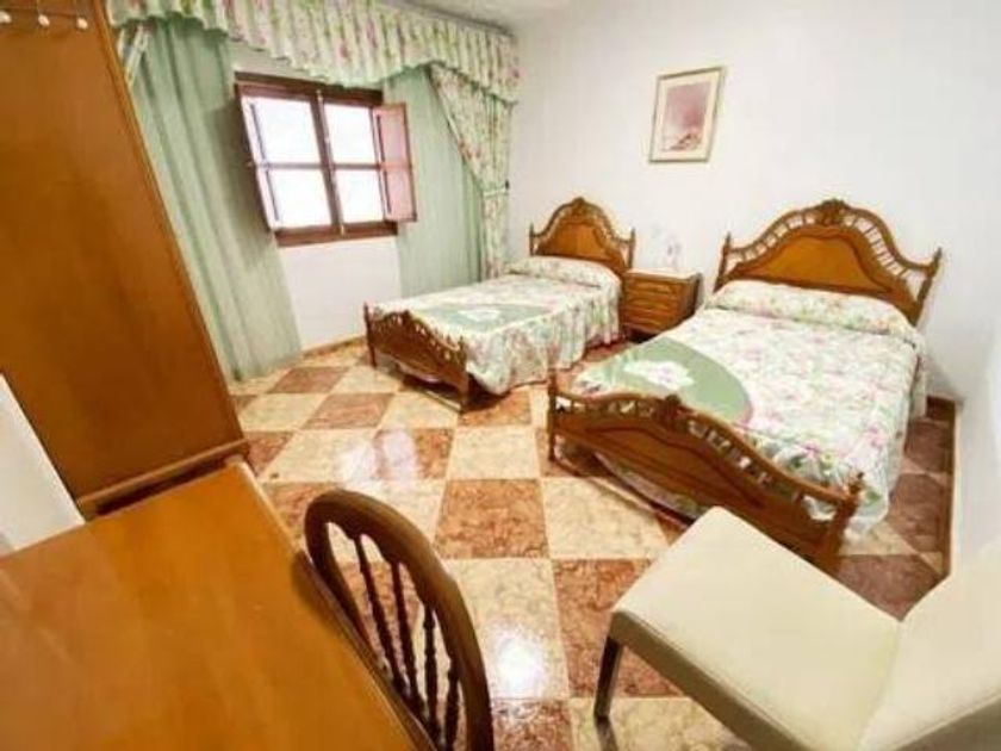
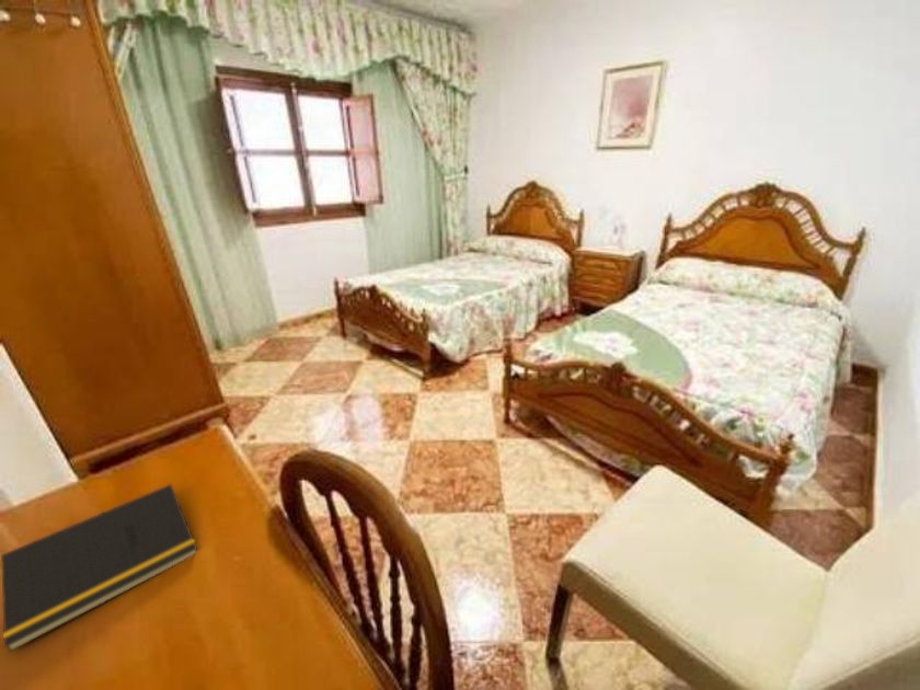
+ notepad (103, 553)
